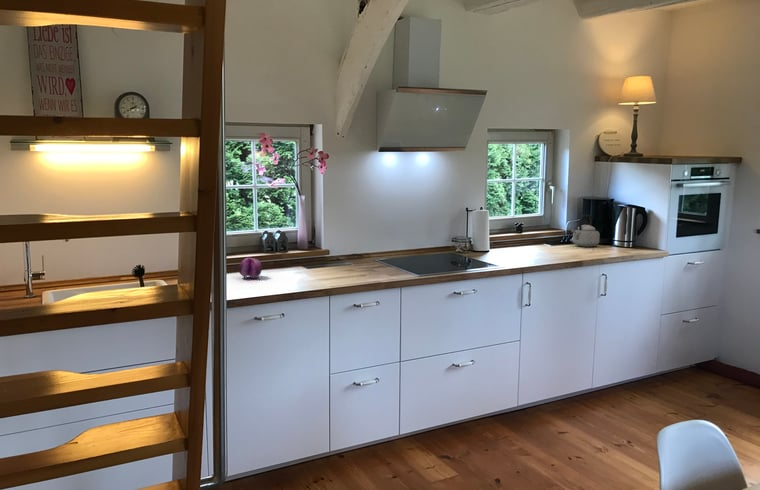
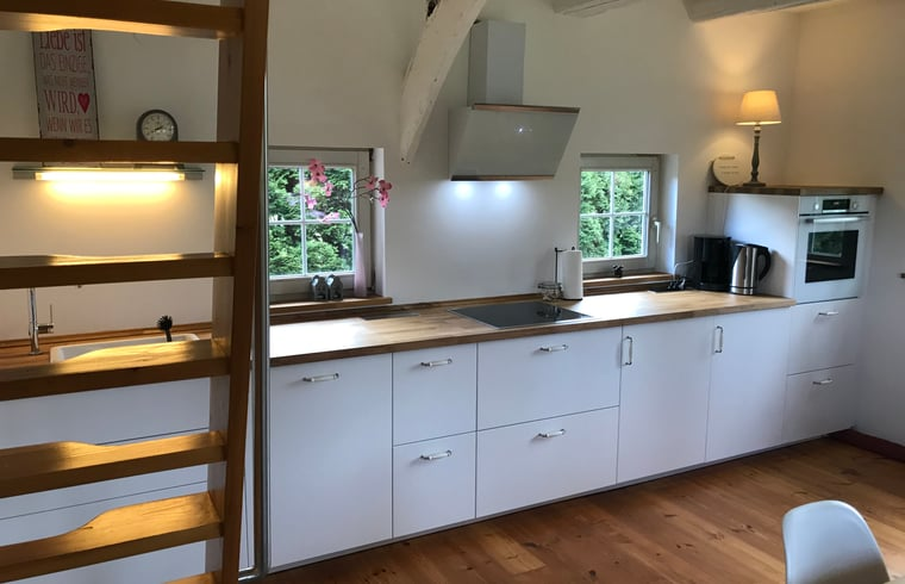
- fruit (250, 268)
- teapot (584, 230)
